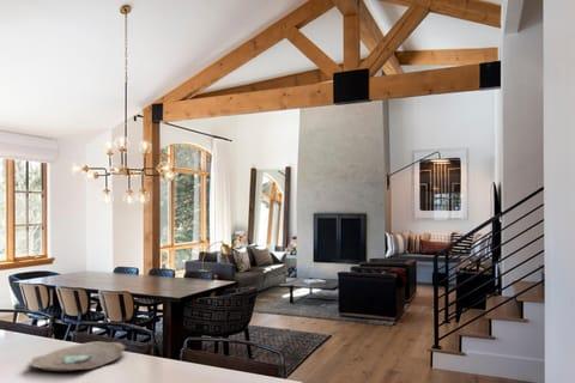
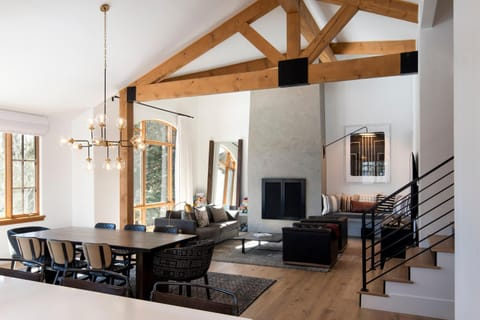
- decorative bowl (77, 353)
